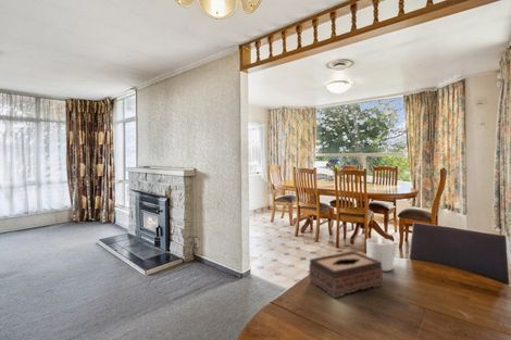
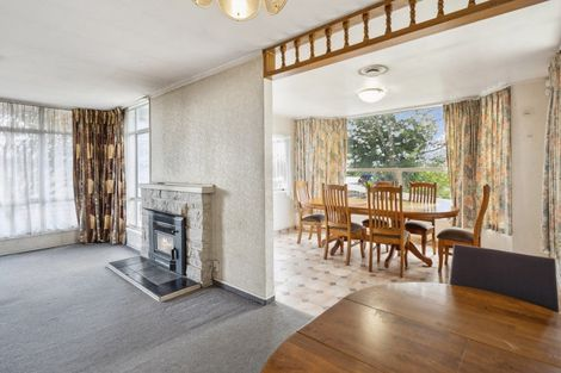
- tissue box (345, 272)
- candle (379, 251)
